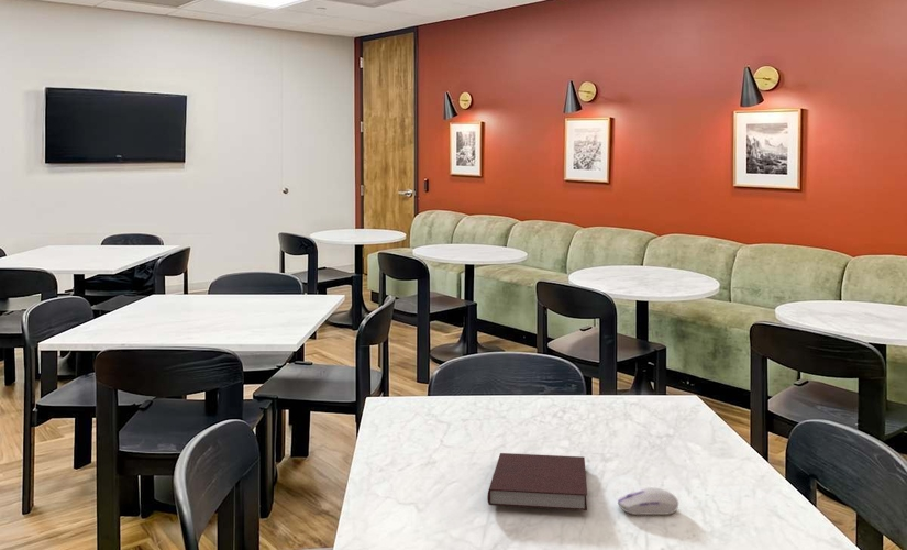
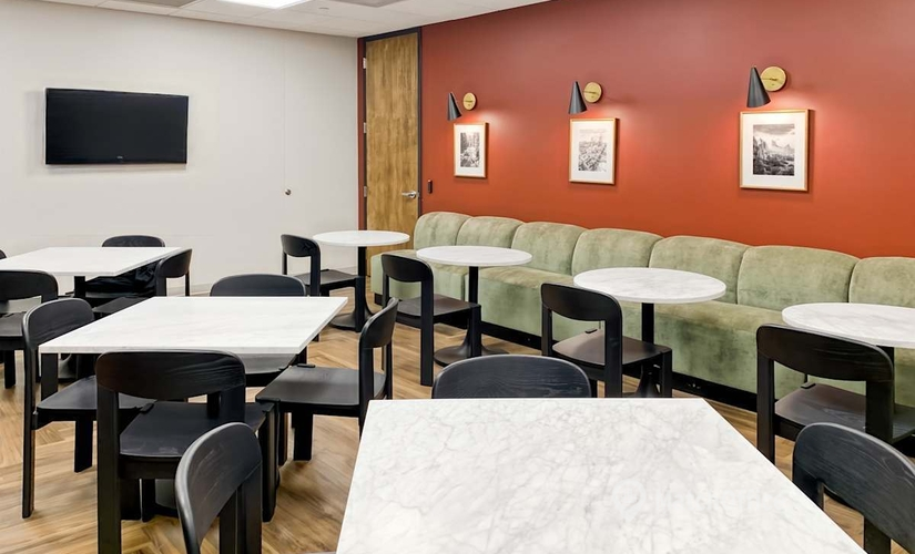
- computer mouse (648, 499)
- notebook (539, 479)
